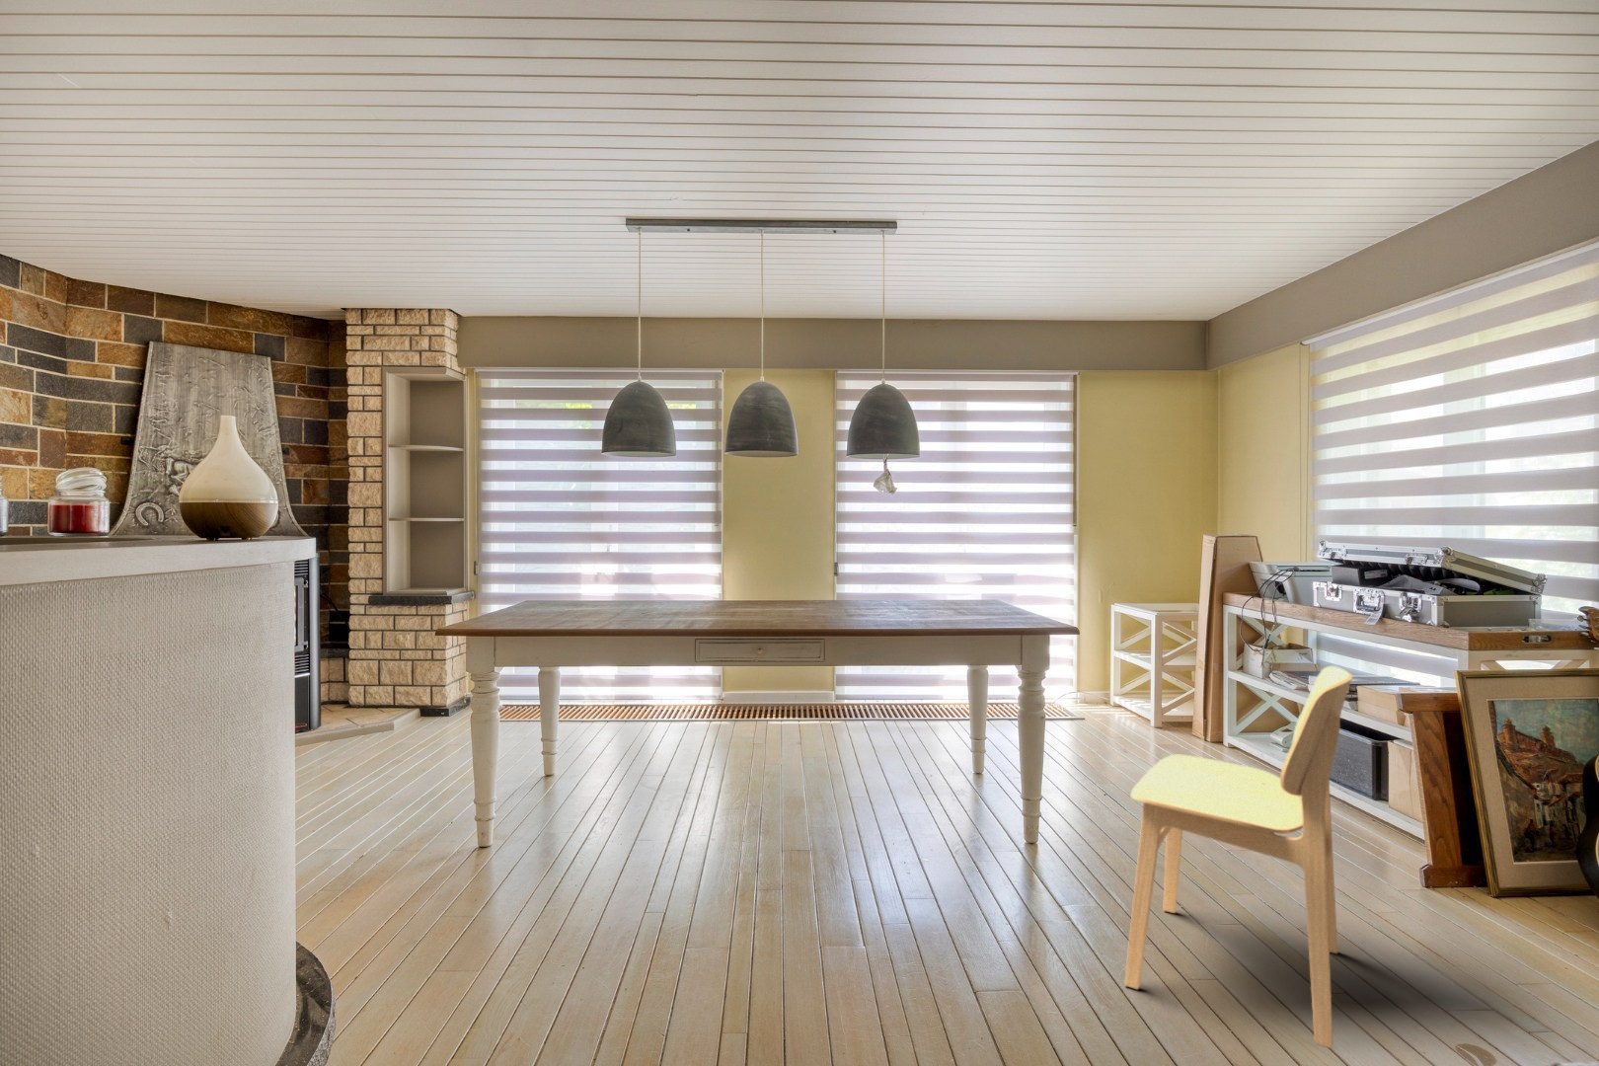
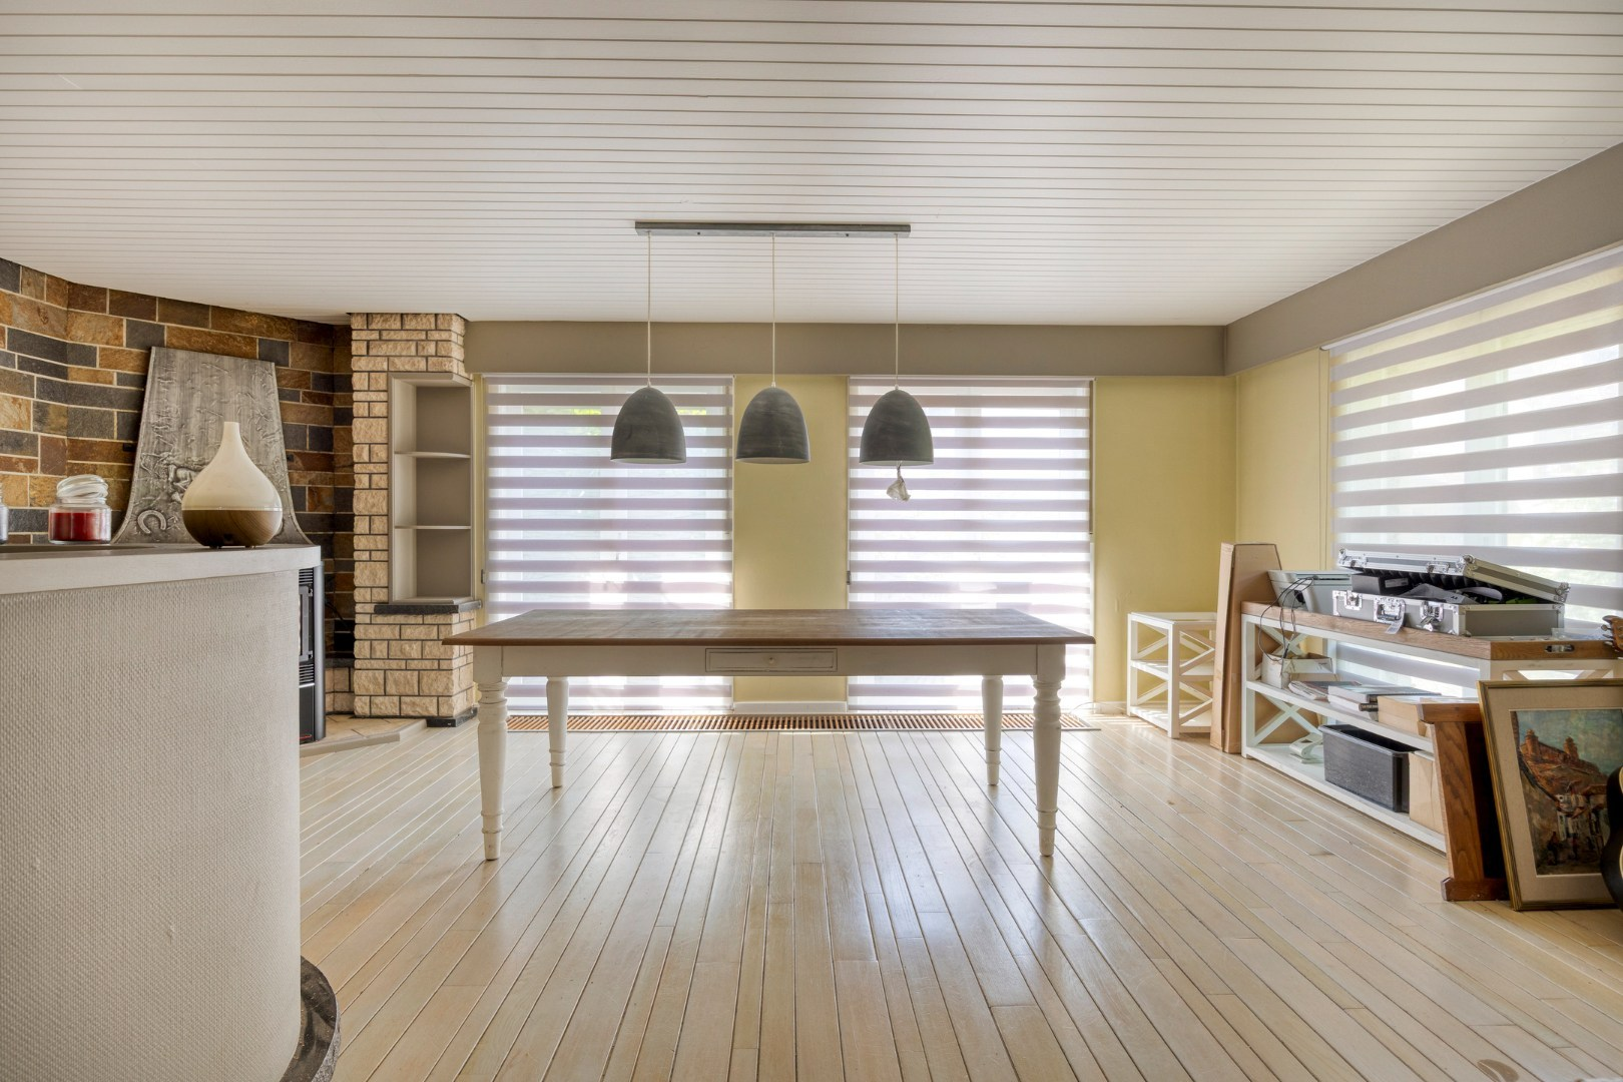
- dining chair (1236, 816)
